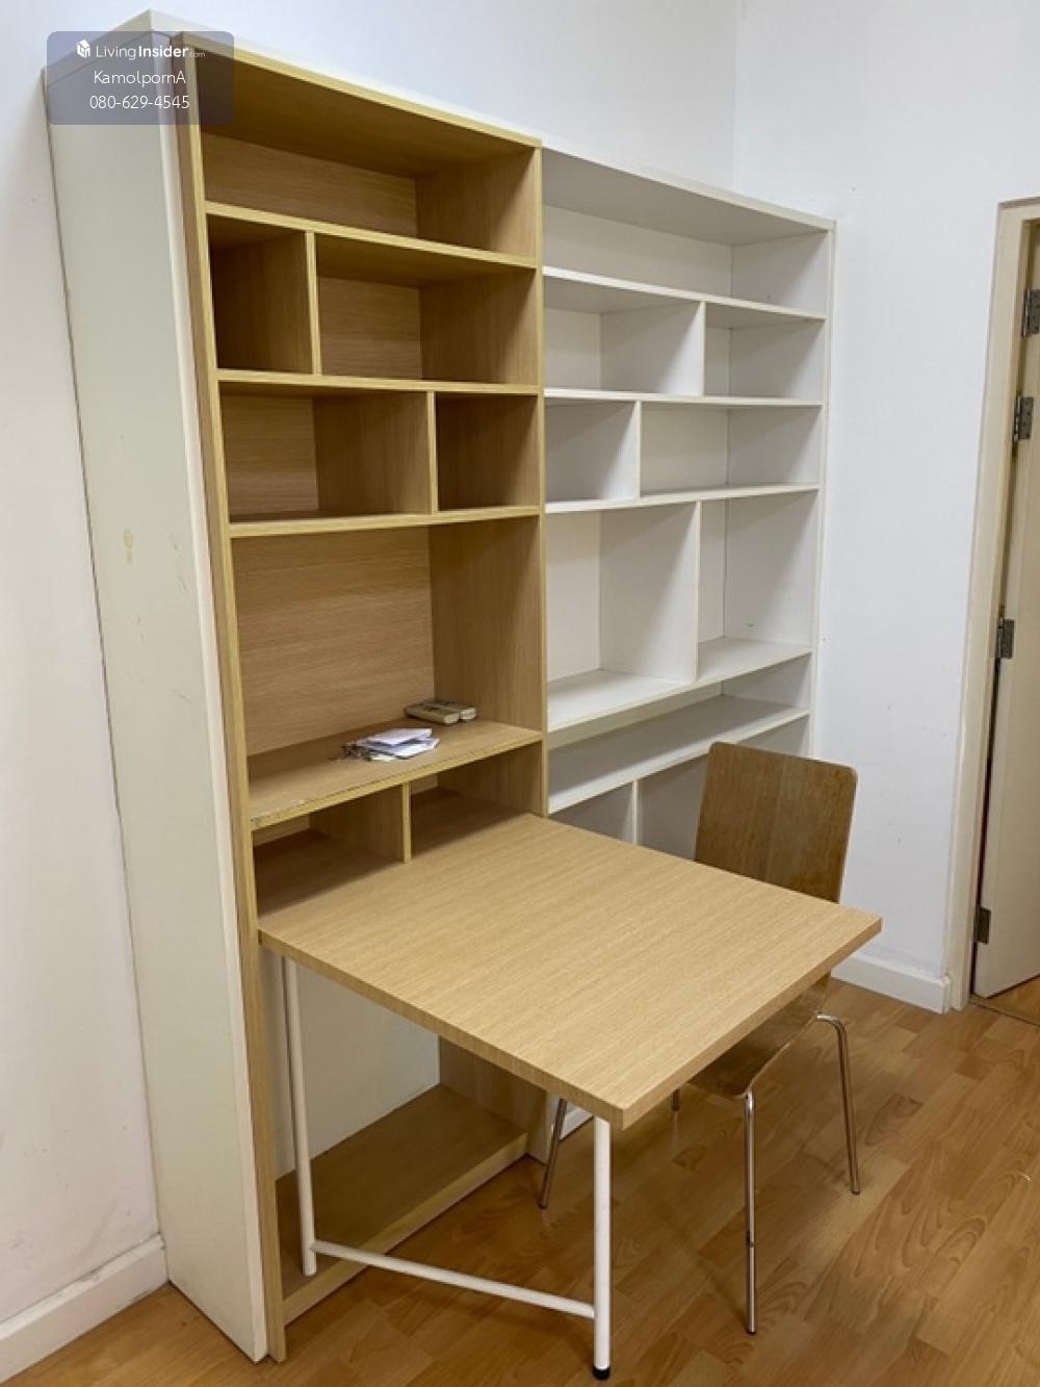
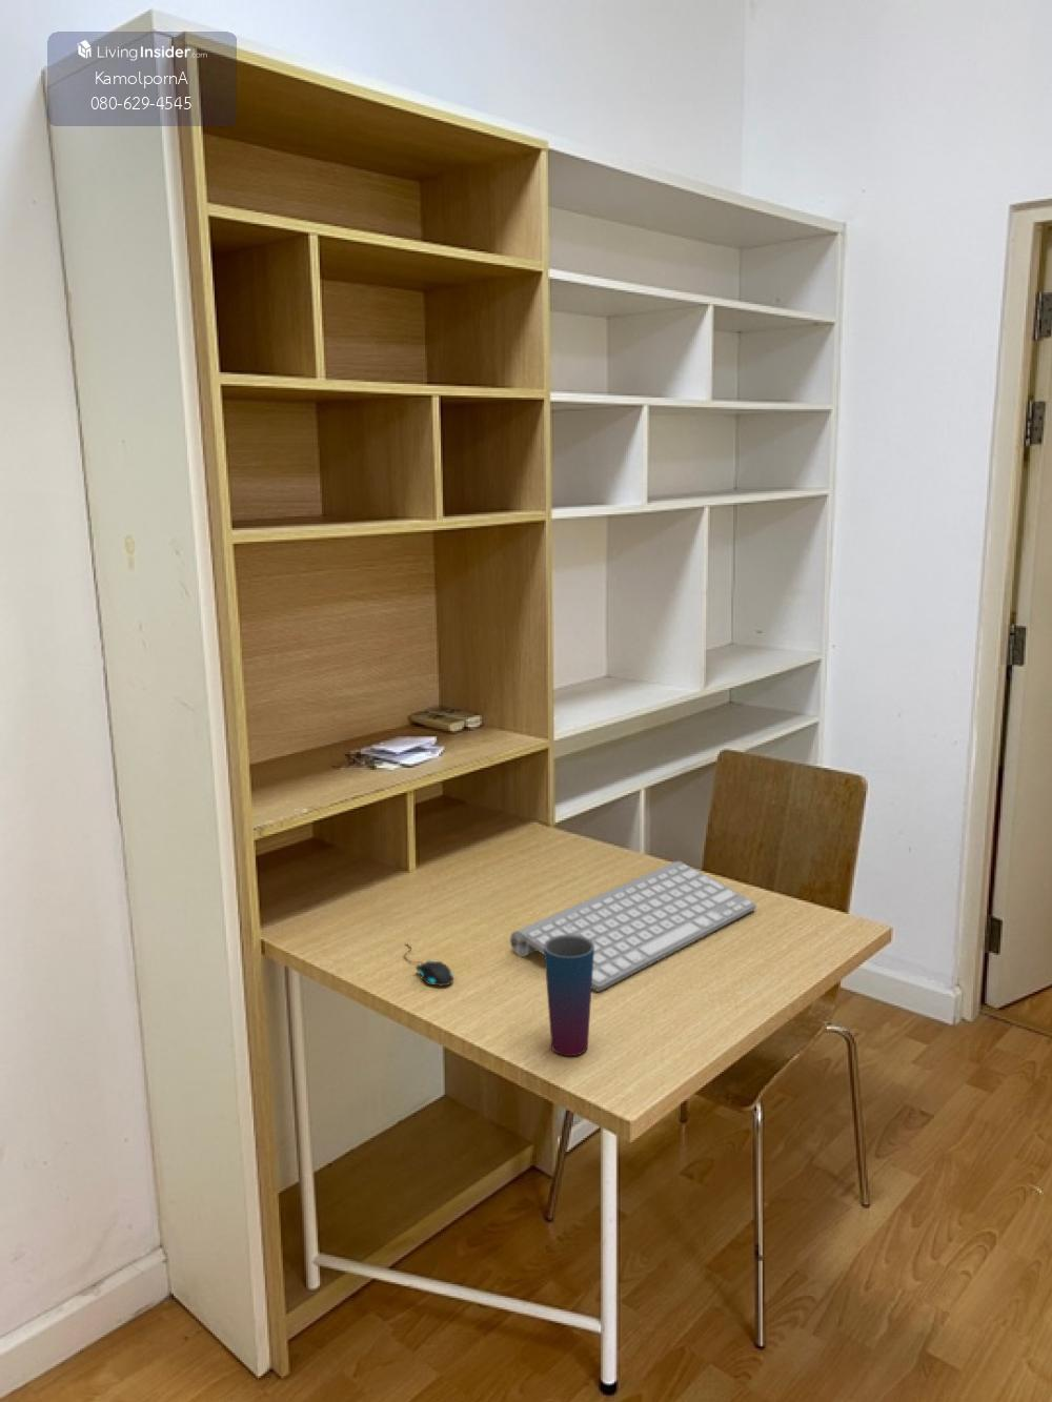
+ cup (569, 997)
+ mouse (428, 960)
+ computer keyboard (639, 917)
